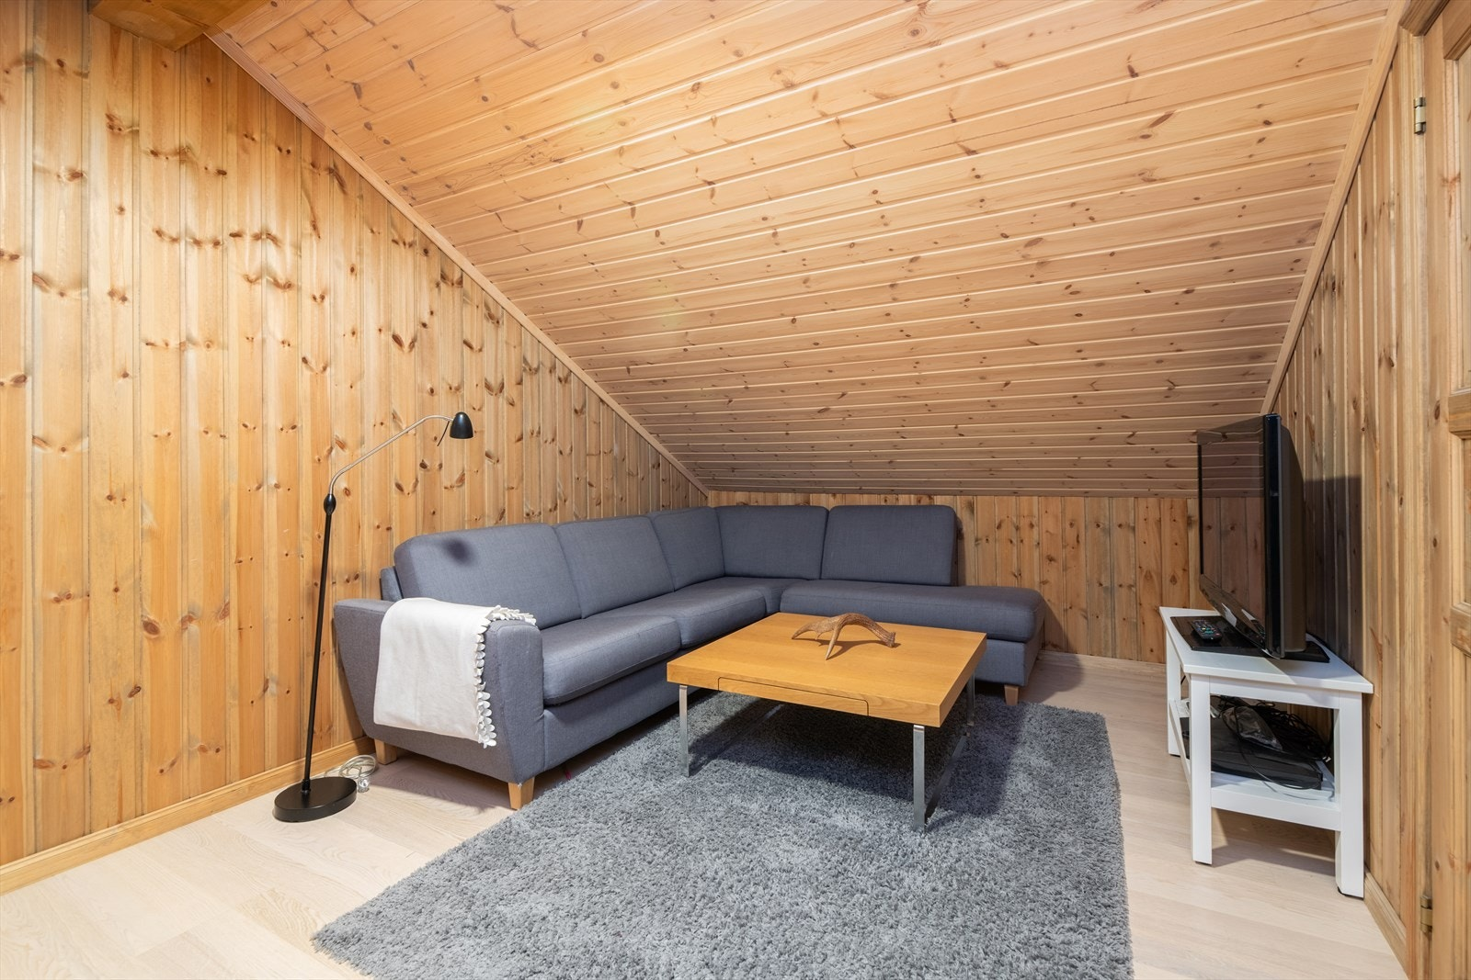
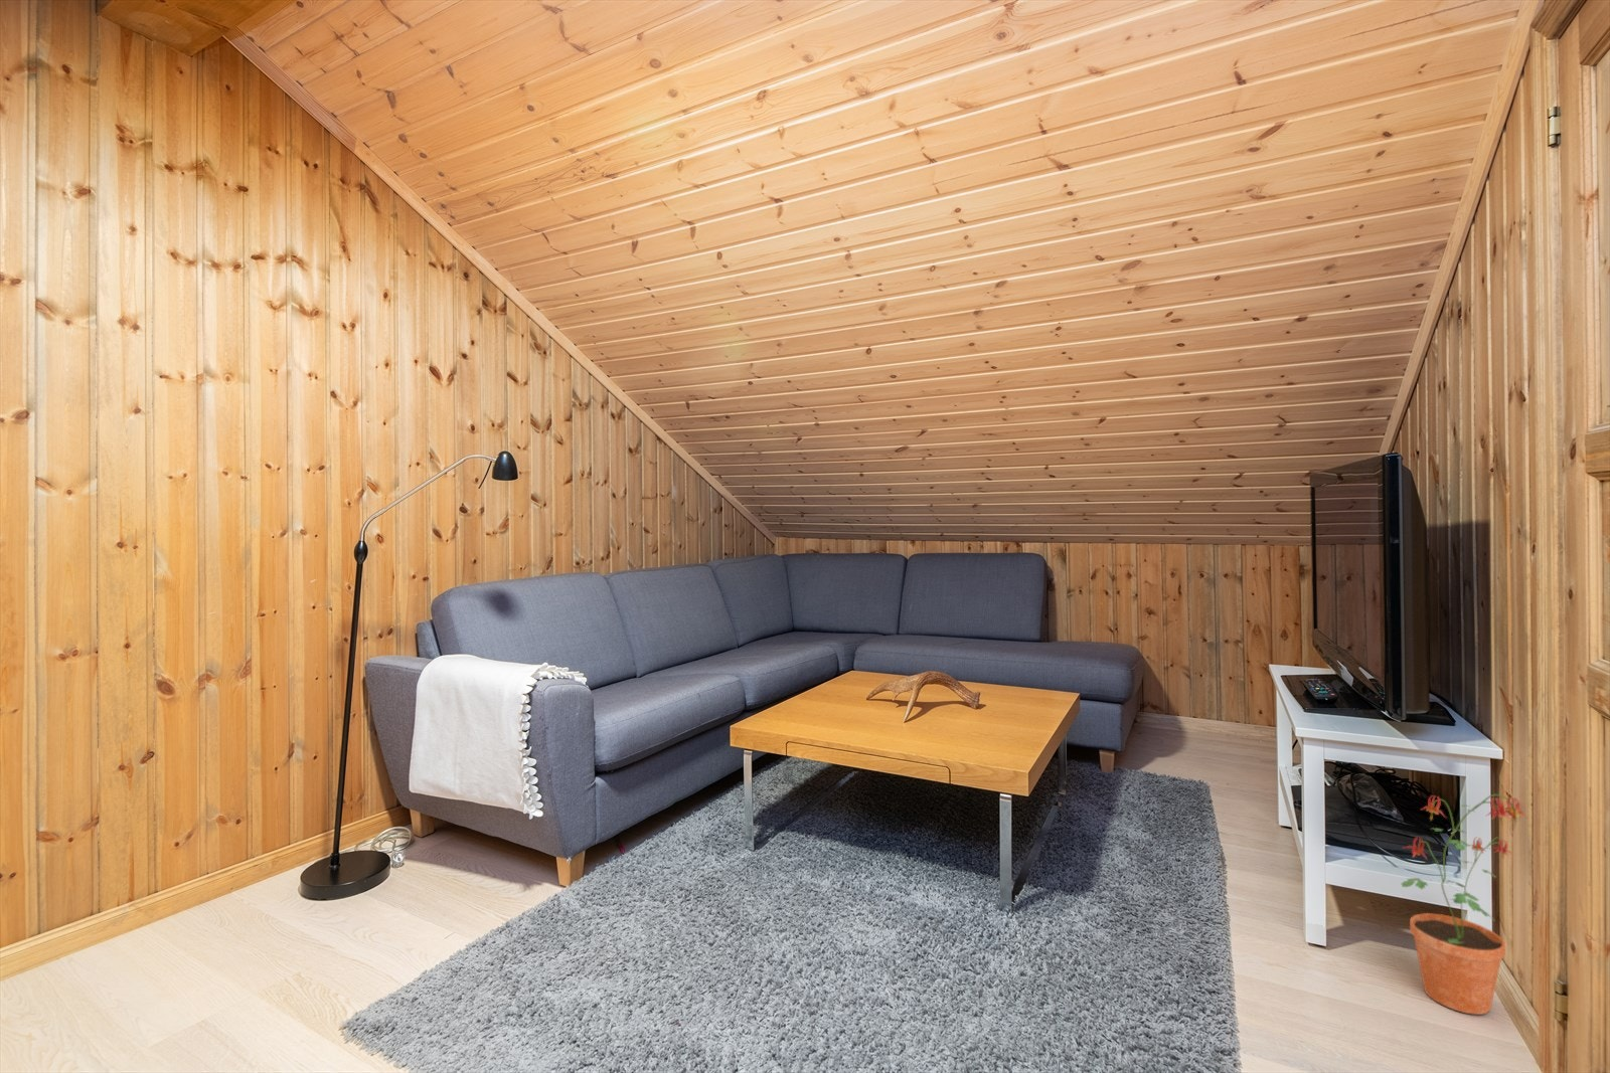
+ potted plant (1455, 893)
